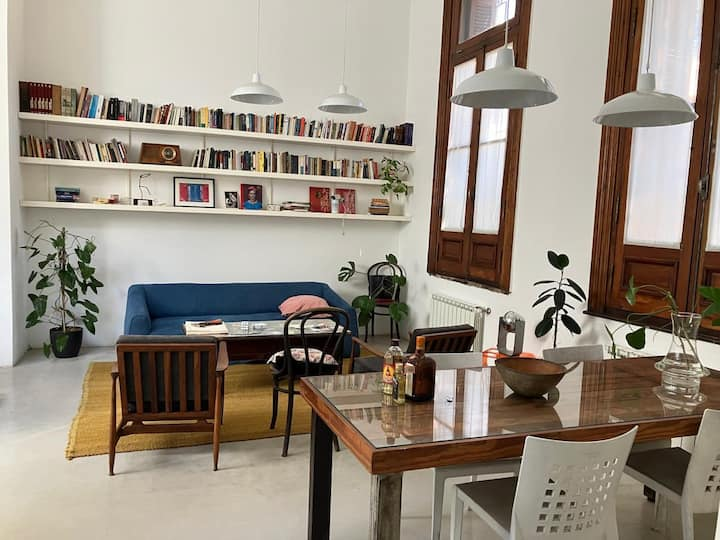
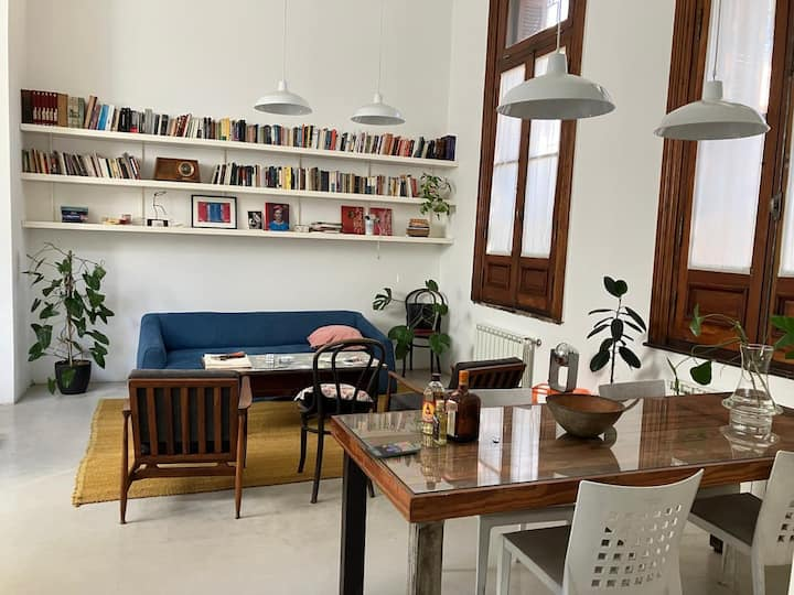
+ smartphone (393, 448)
